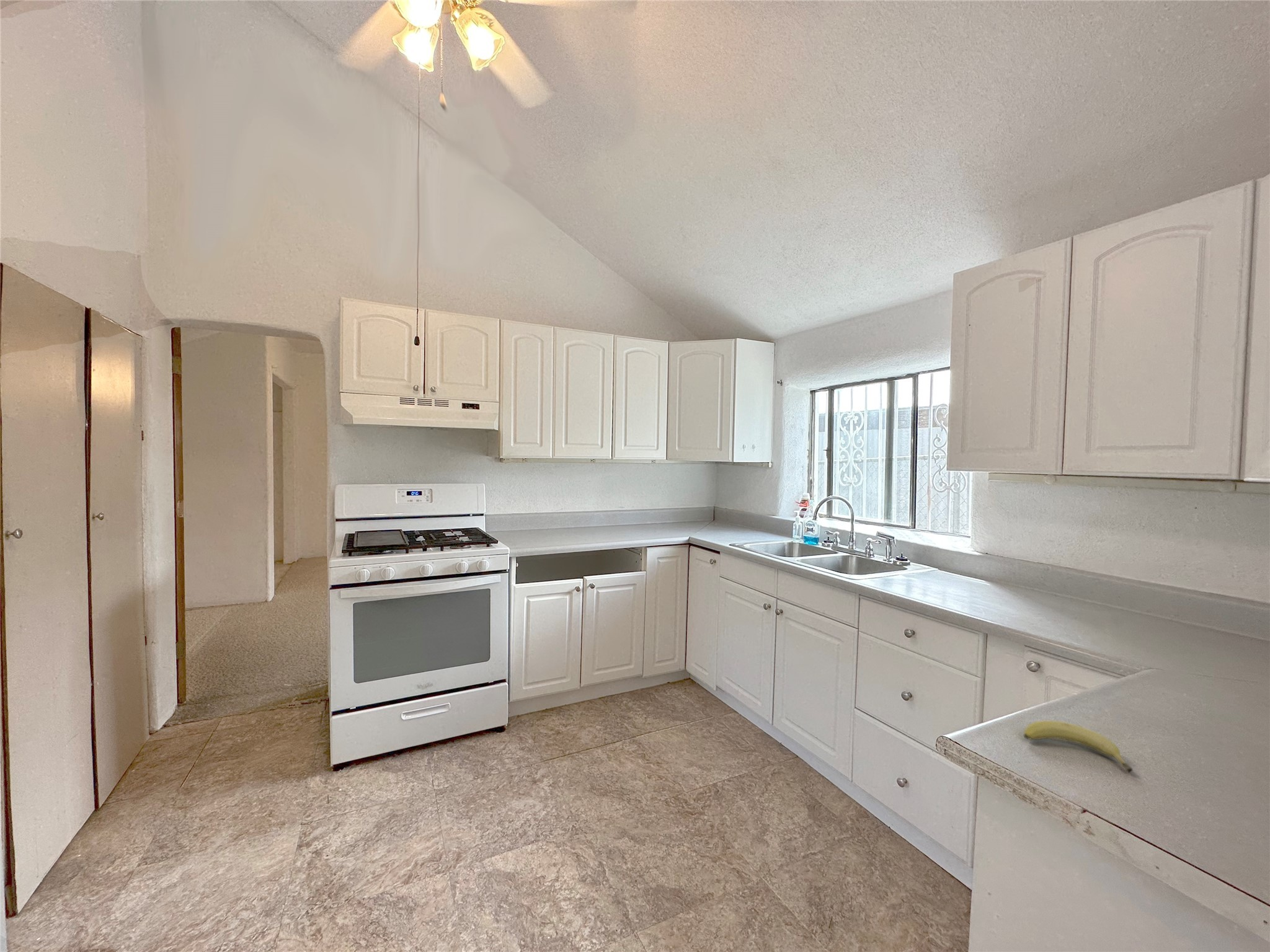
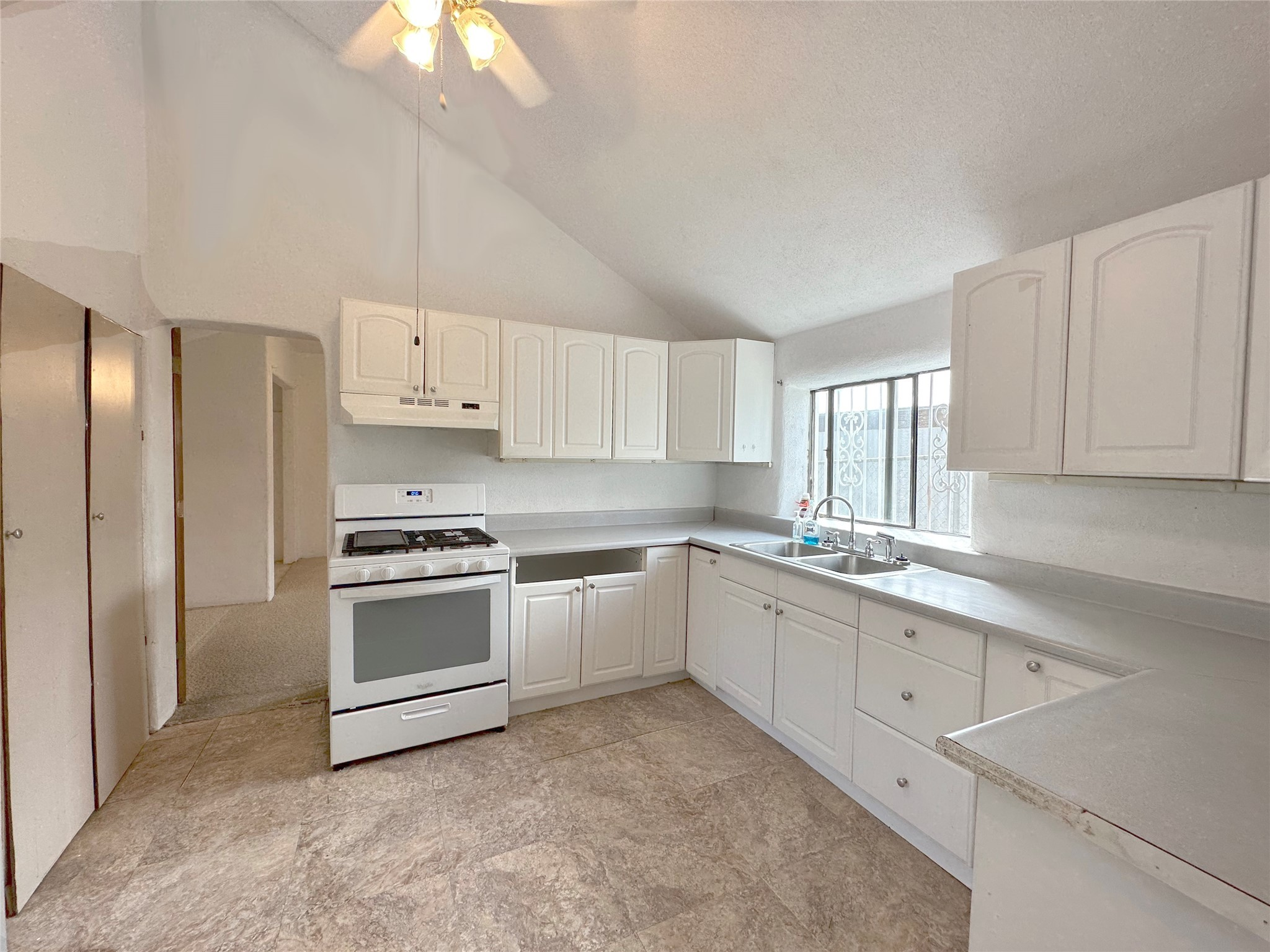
- fruit (1077, 740)
